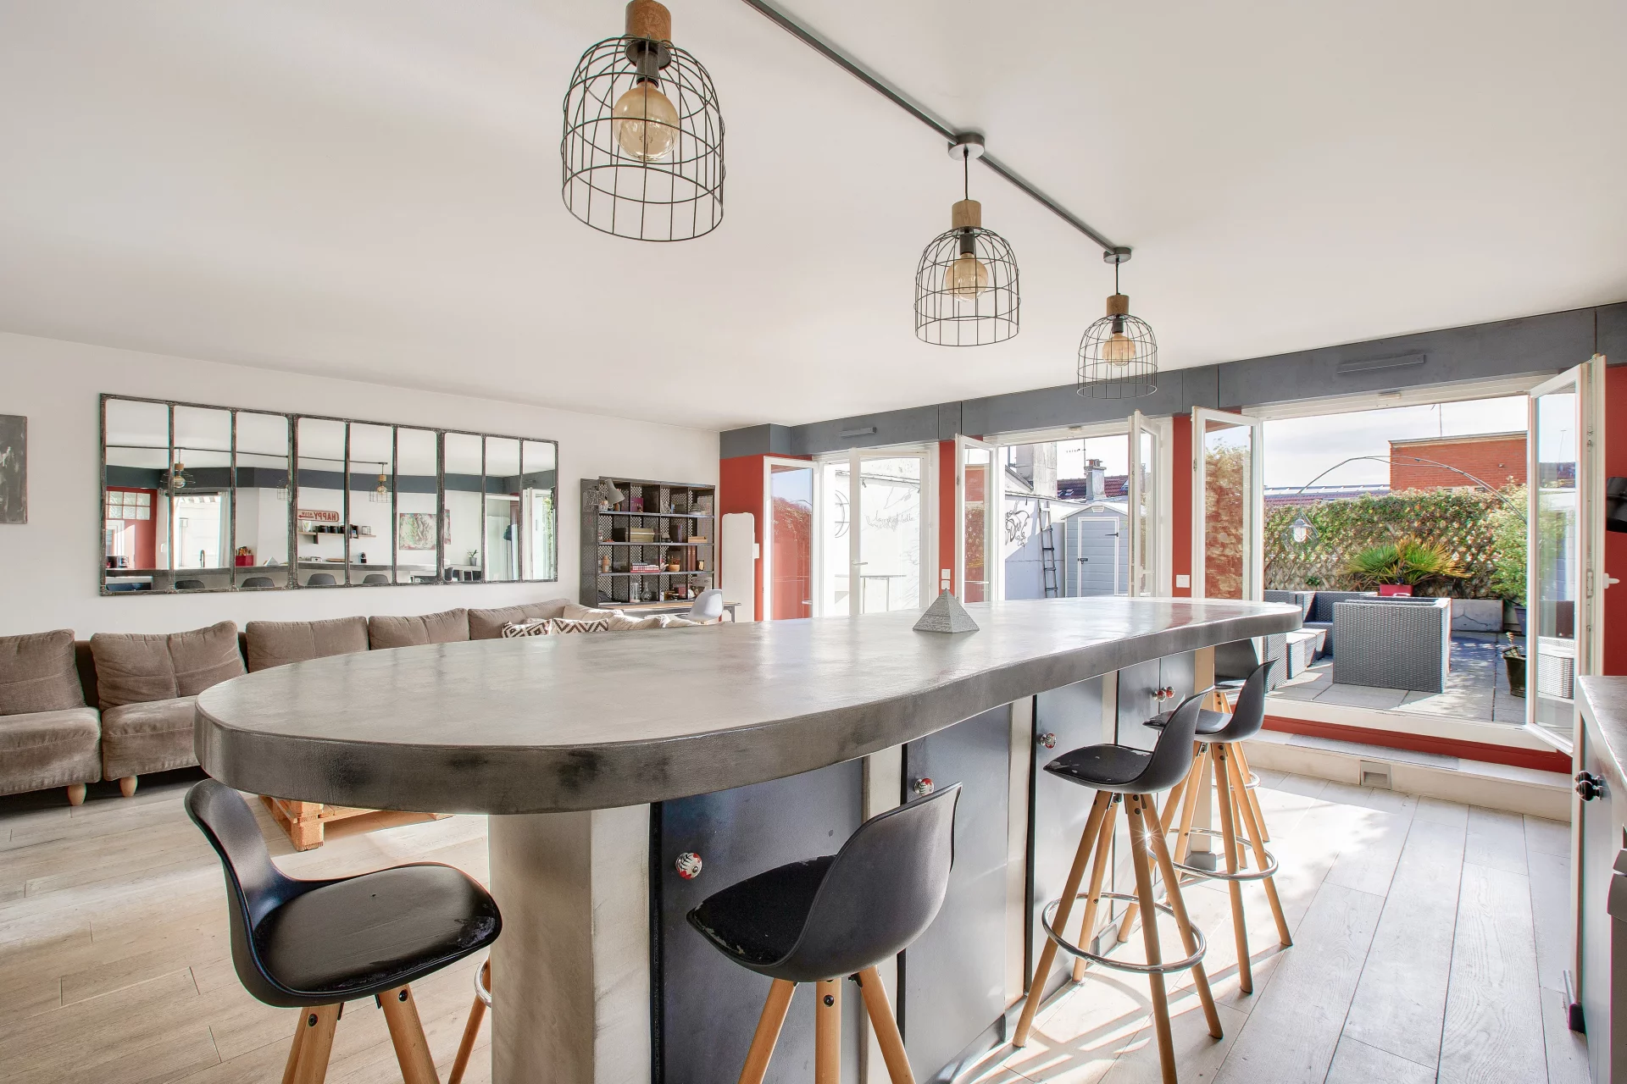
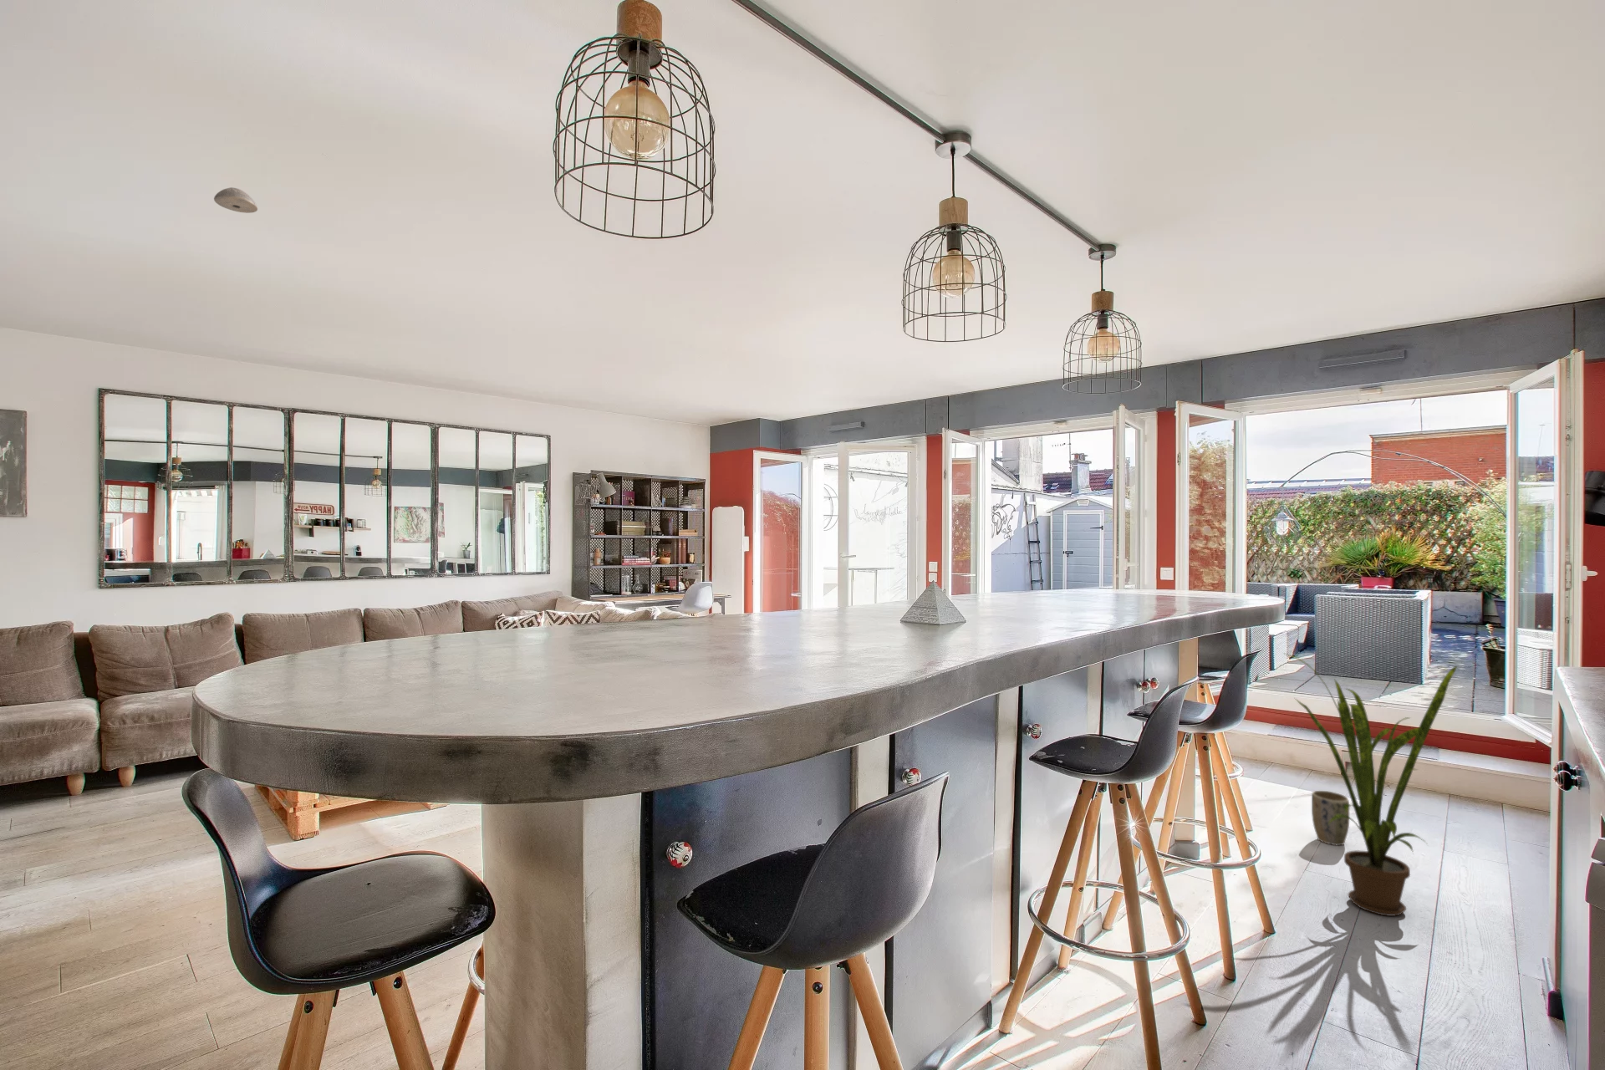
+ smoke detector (235, 198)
+ plant pot (1330, 818)
+ house plant (1360, 782)
